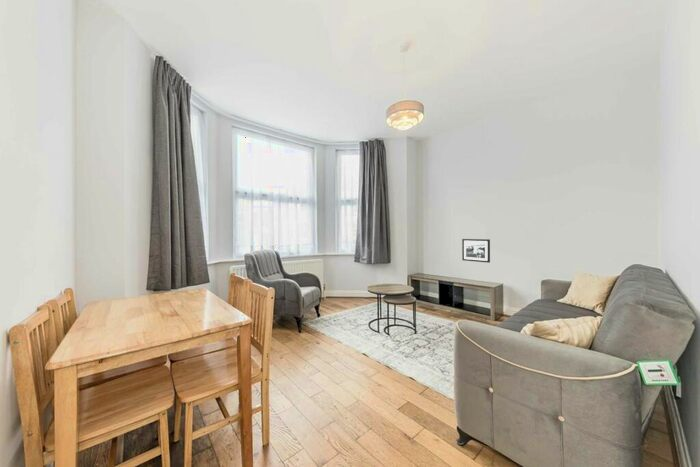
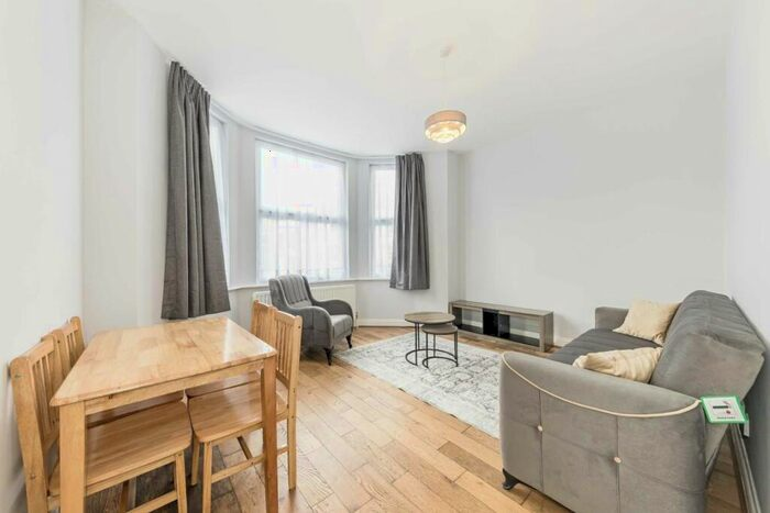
- picture frame (475, 250)
